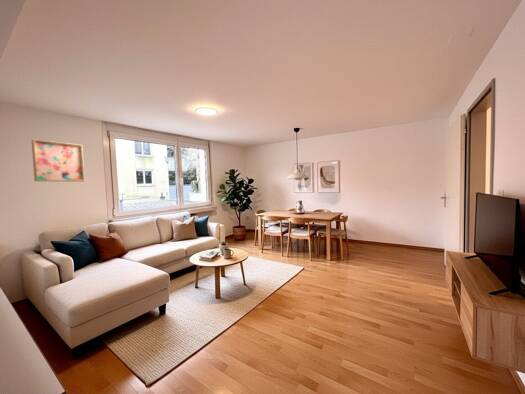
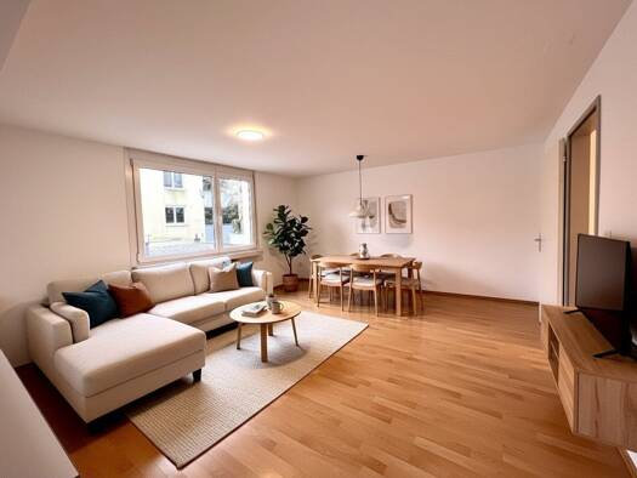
- wall art (59, 162)
